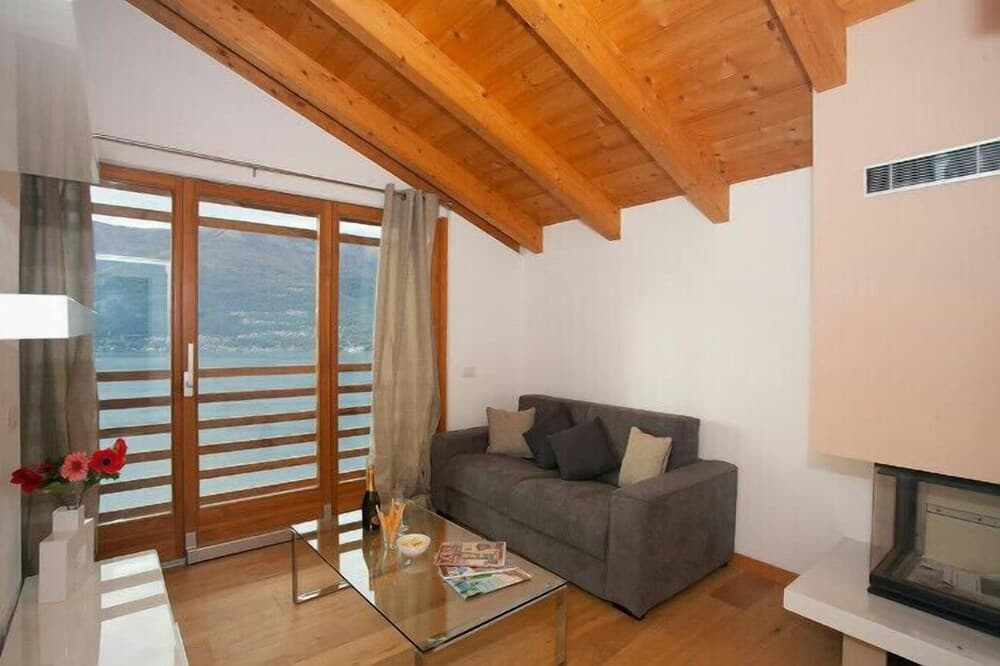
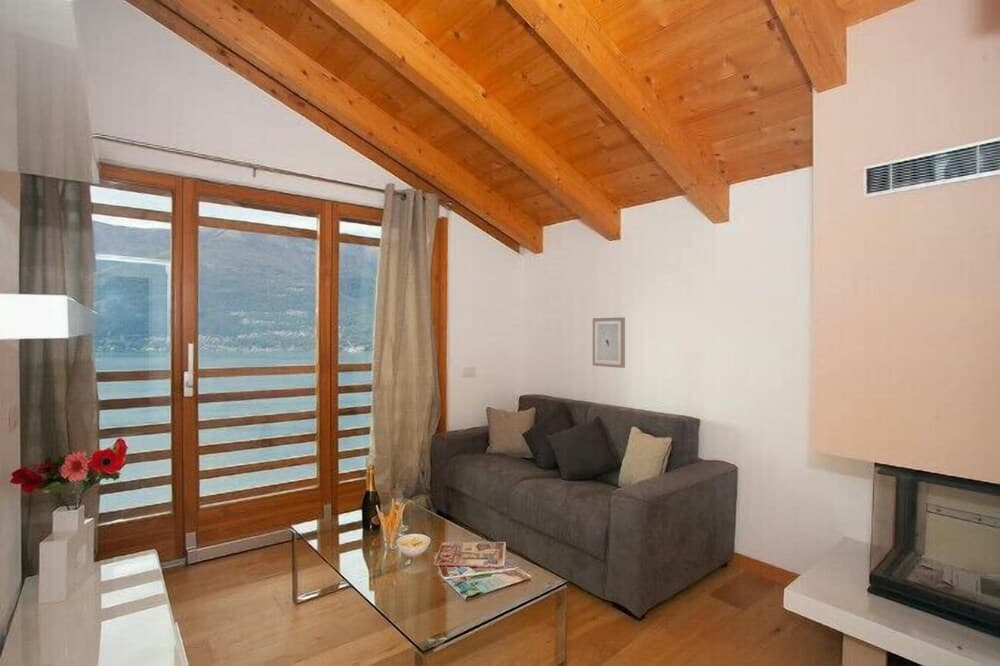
+ wall art (608, 342)
